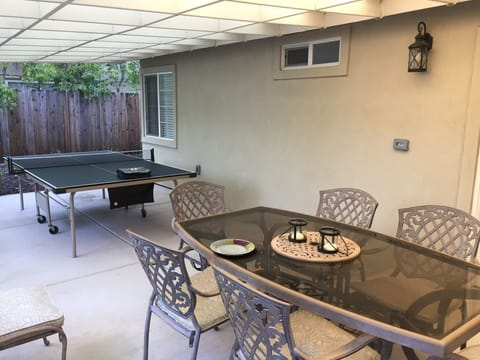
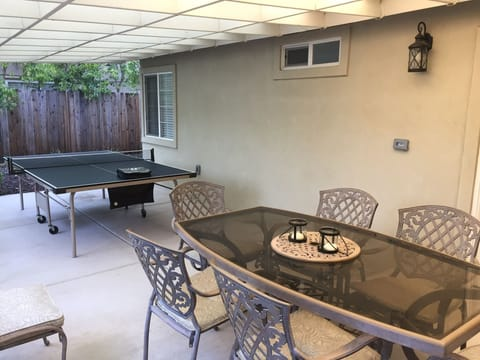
- plate (232, 247)
